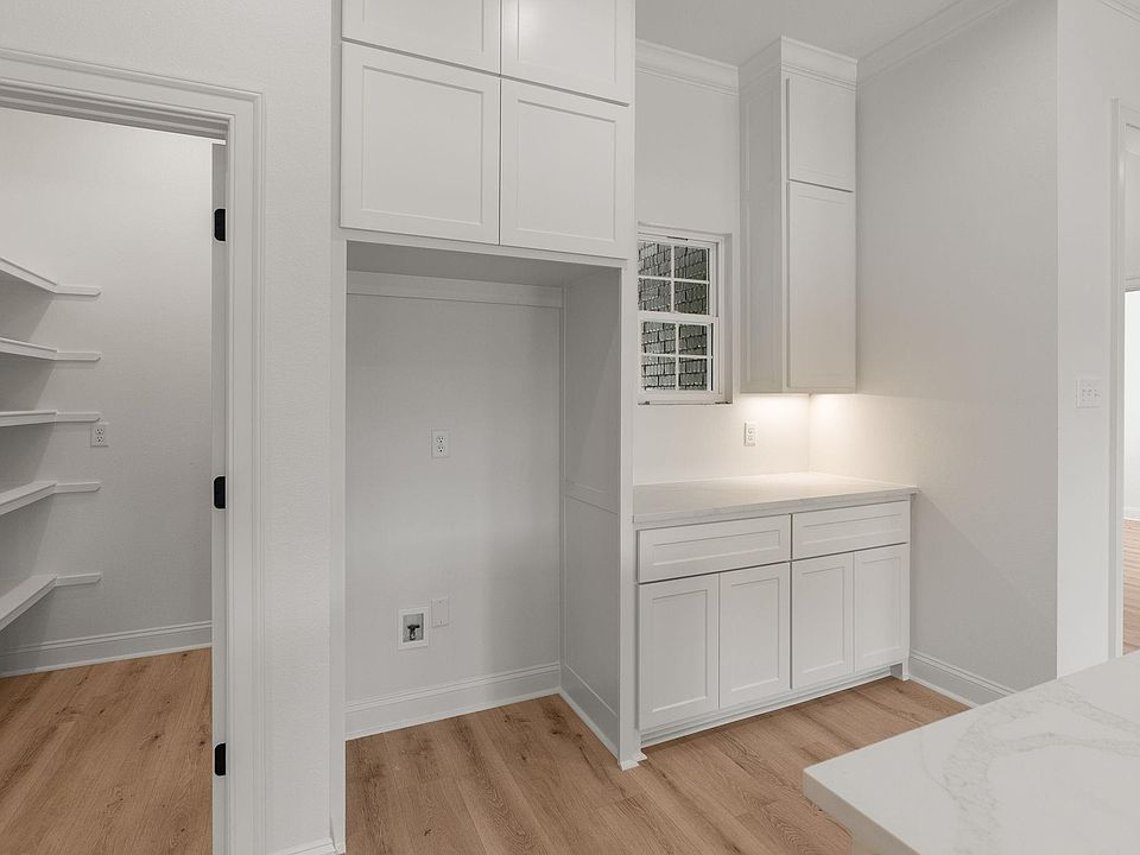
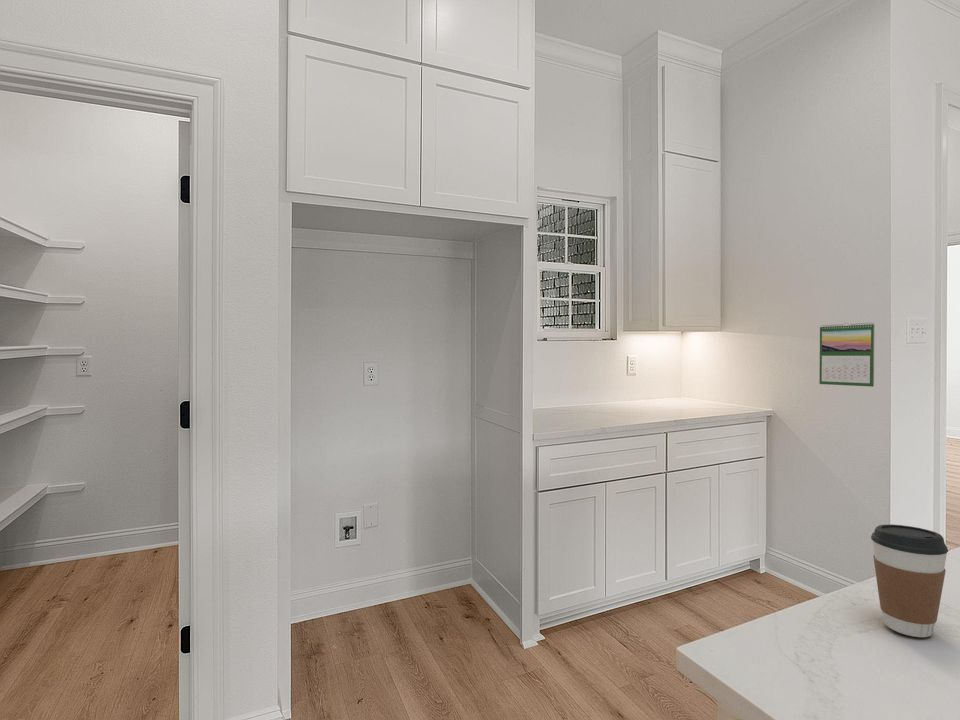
+ calendar (845, 354)
+ coffee cup (907, 579)
